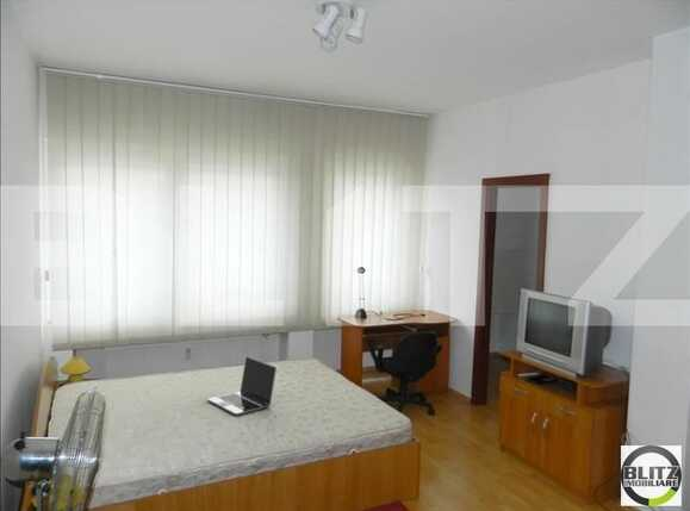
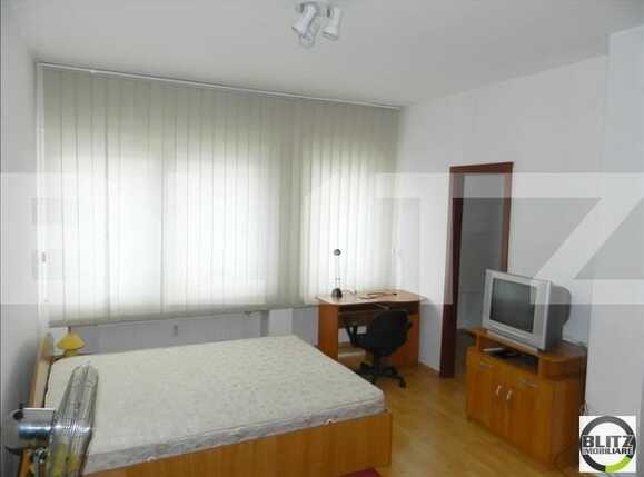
- laptop (242, 384)
